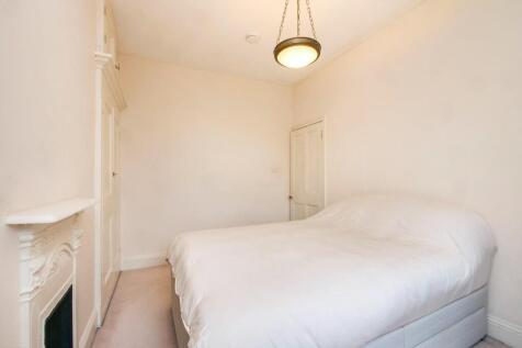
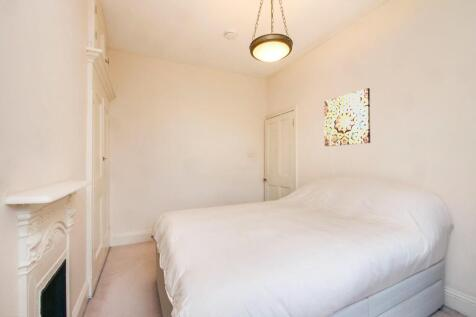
+ wall art (345, 120)
